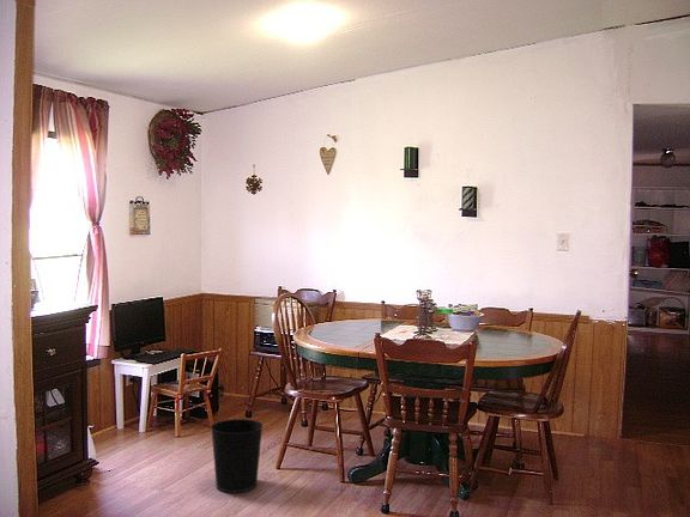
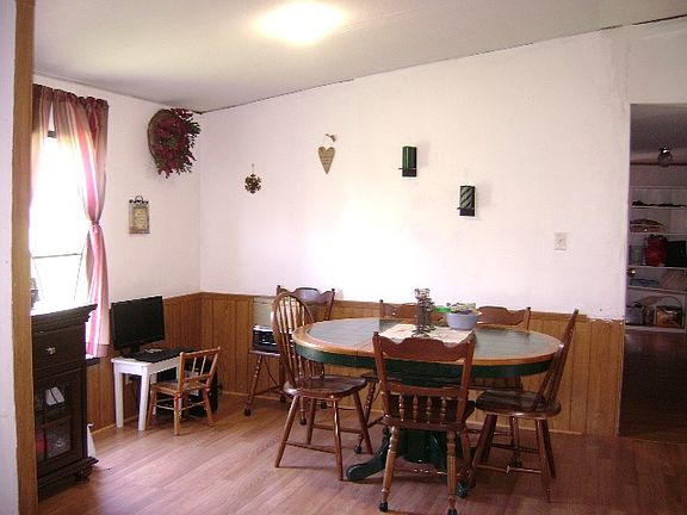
- wastebasket (236, 455)
